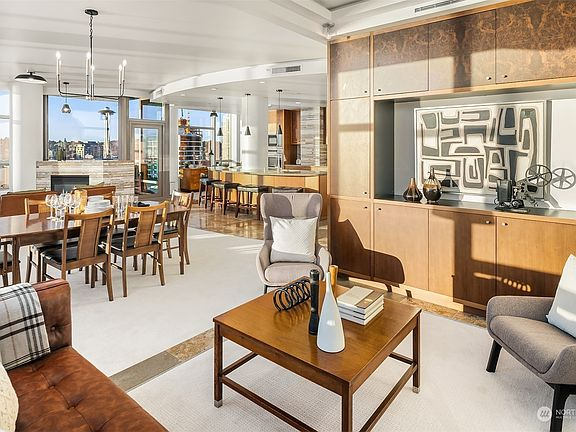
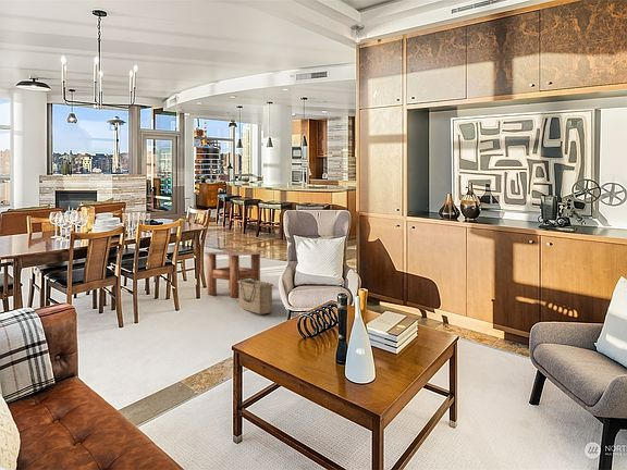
+ basket (255, 296)
+ side table (233, 273)
